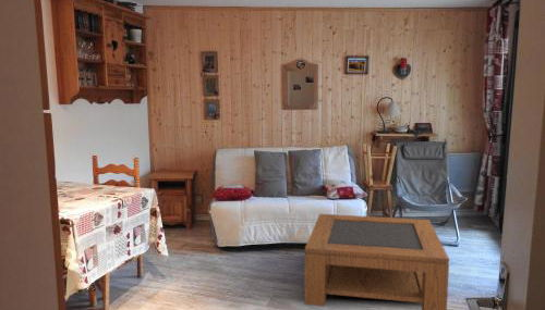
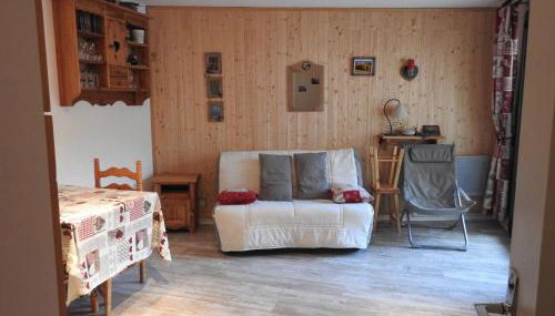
- coffee table (373, 258)
